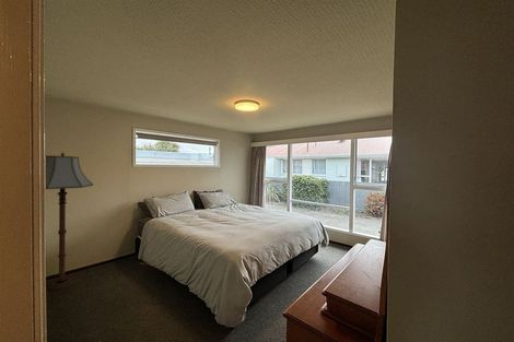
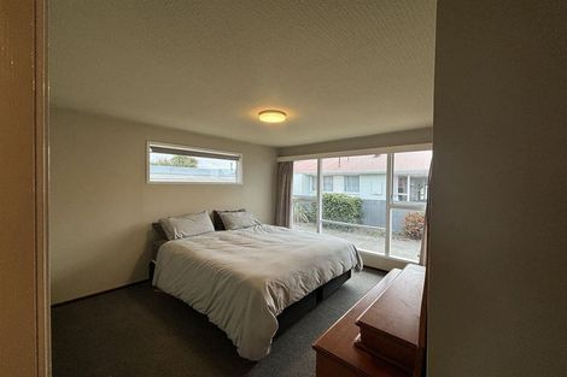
- floor lamp (61, 217)
